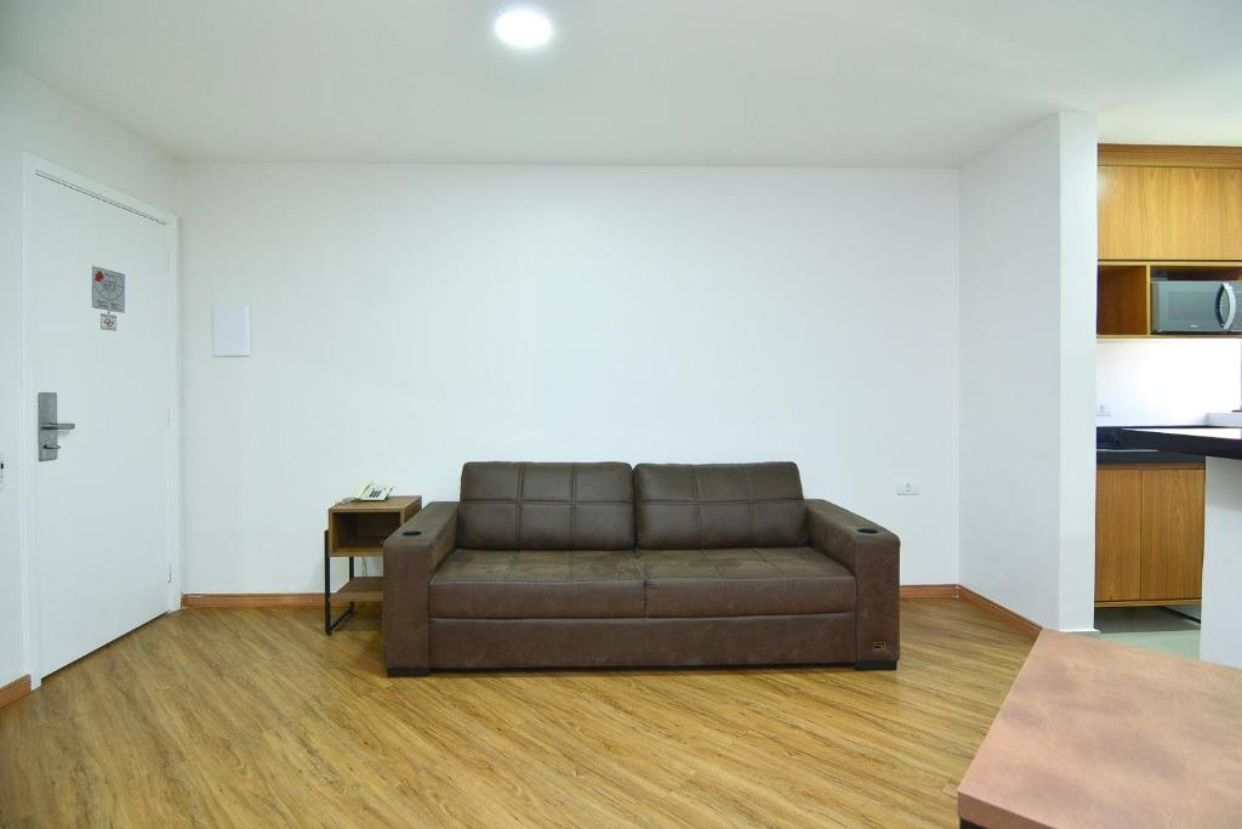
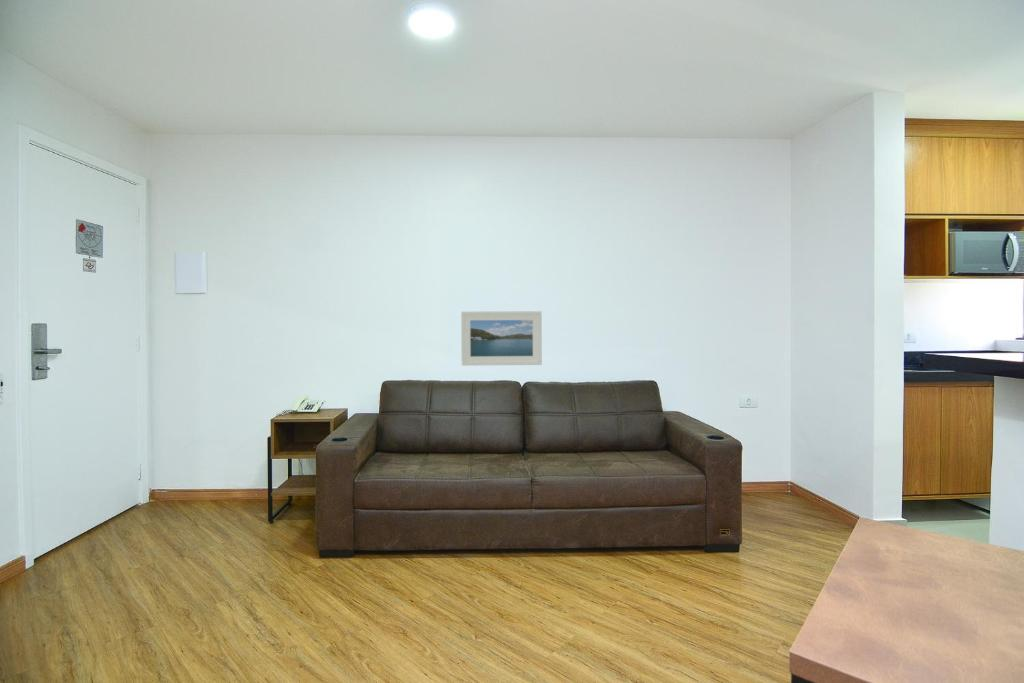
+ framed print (501, 338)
